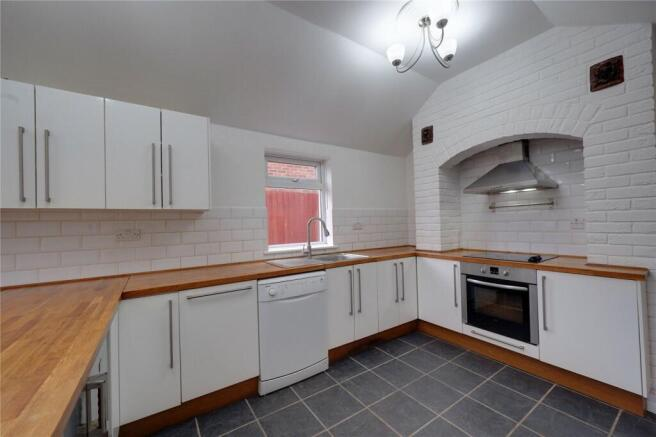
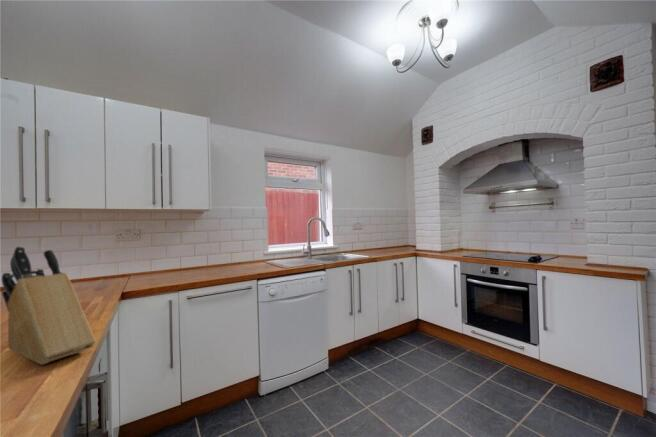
+ knife block (44, 296)
